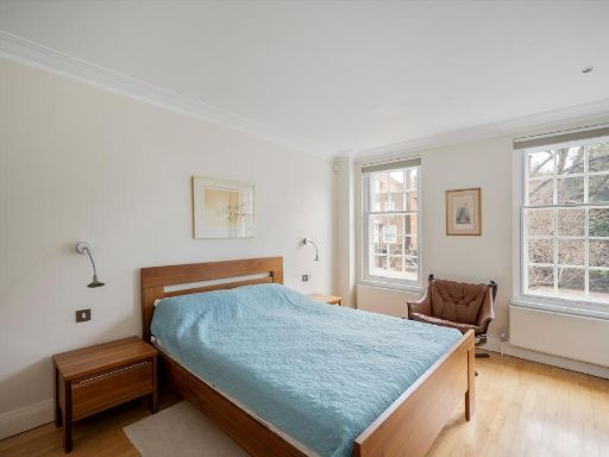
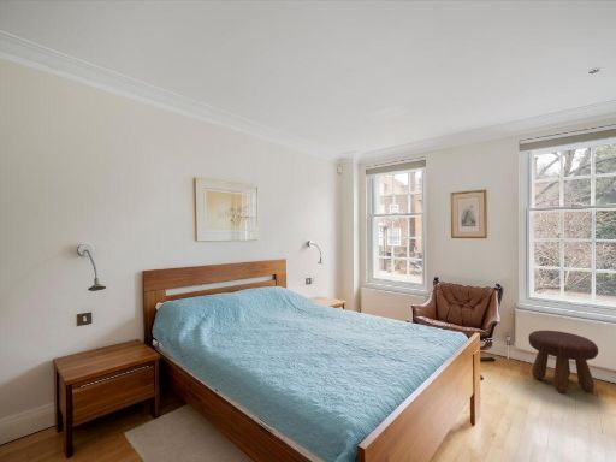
+ footstool (561, 361)
